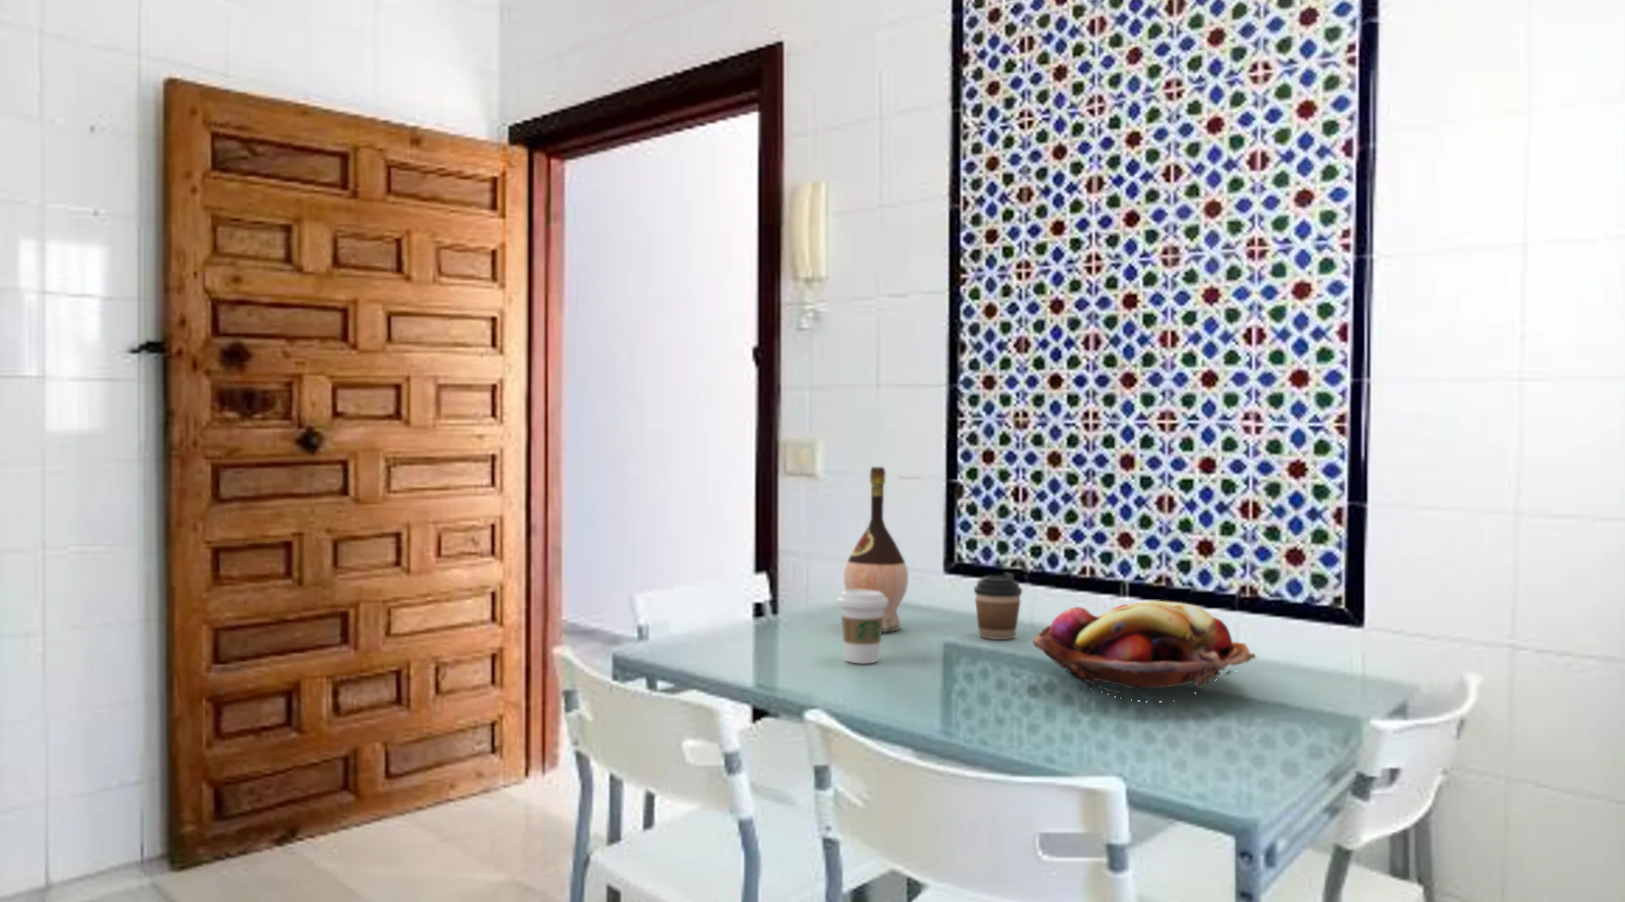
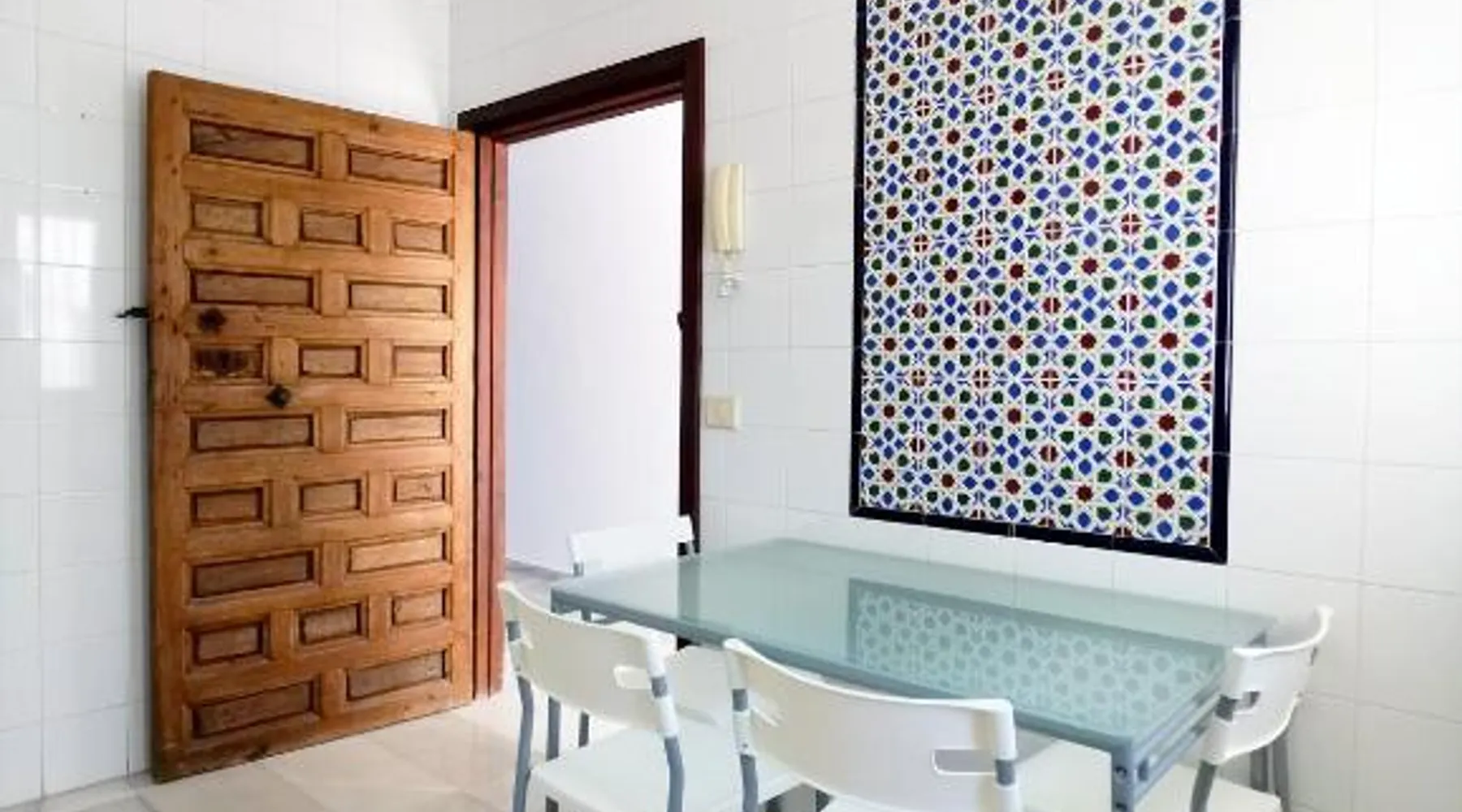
- coffee cup (863, 625)
- wine bottle (876, 548)
- coffee cup (998, 604)
- fruit basket (1142, 642)
